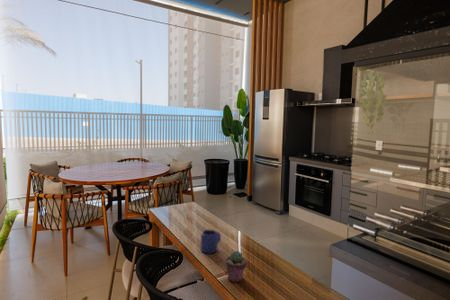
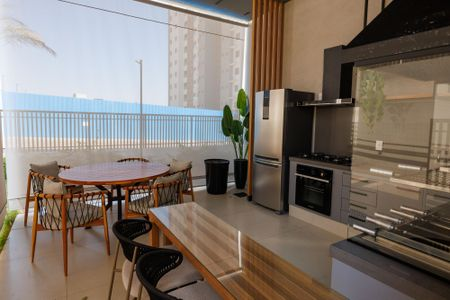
- potted succulent (235, 265)
- mug (211, 240)
